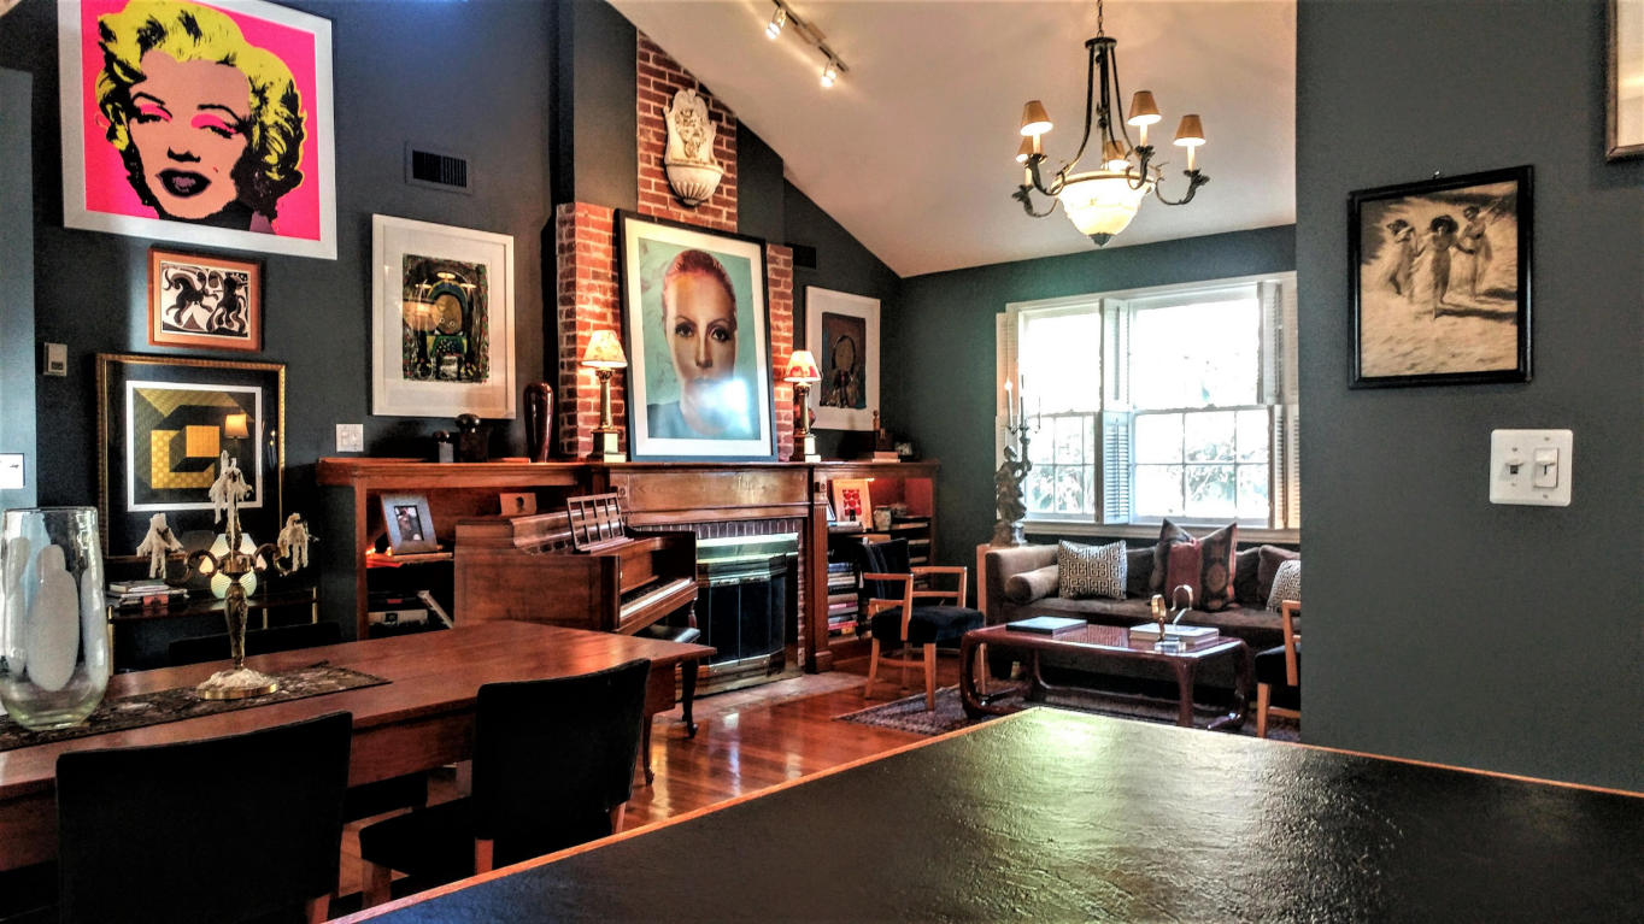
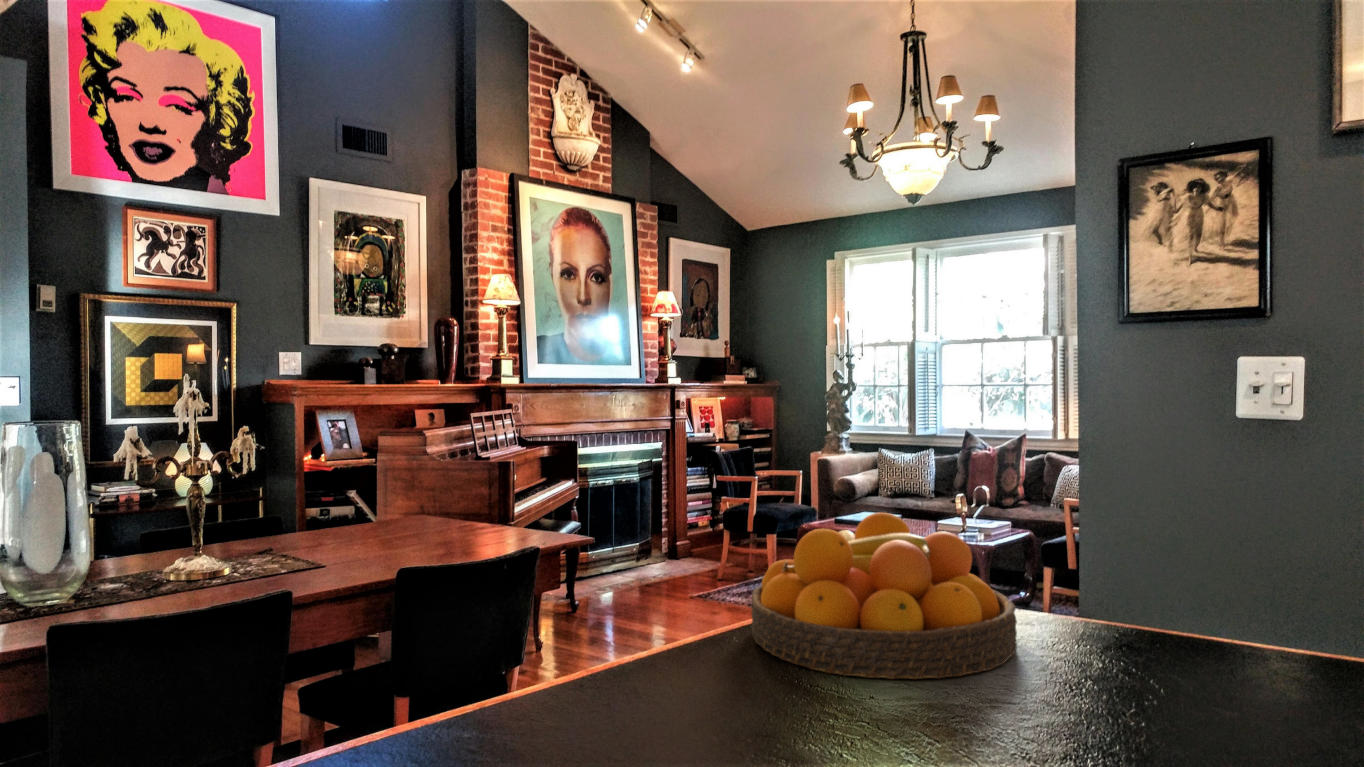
+ fruit bowl (879, 580)
